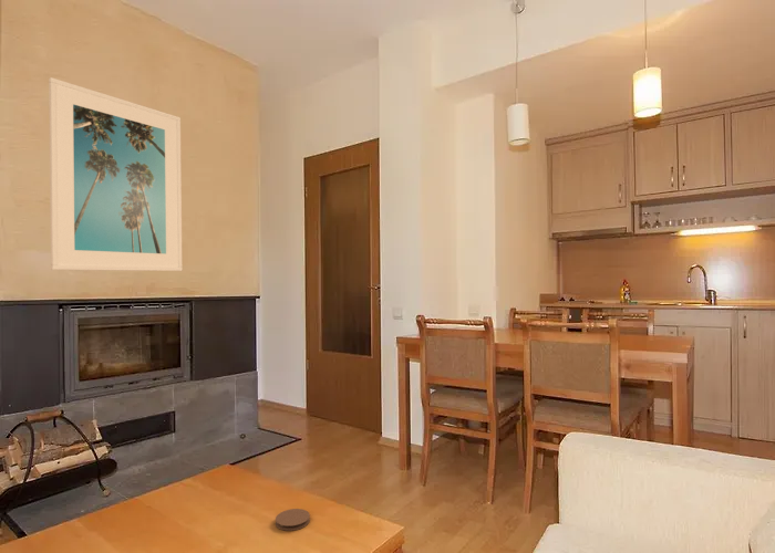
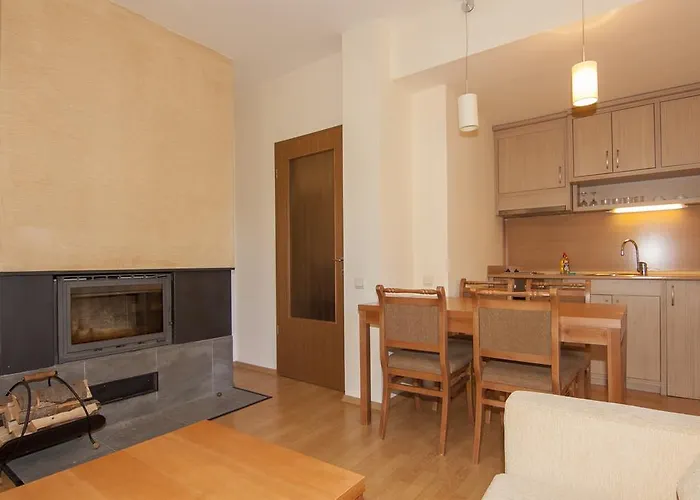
- coaster (292, 519)
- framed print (122, 185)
